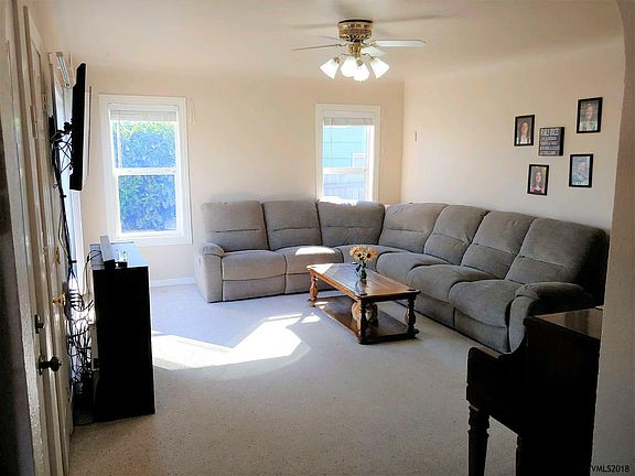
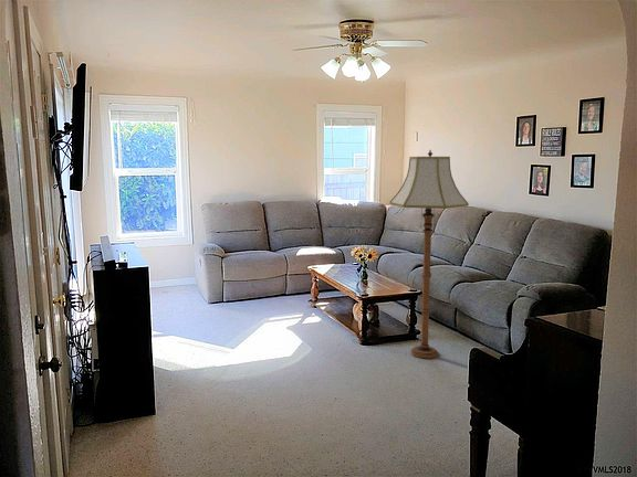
+ floor lamp (427, 254)
